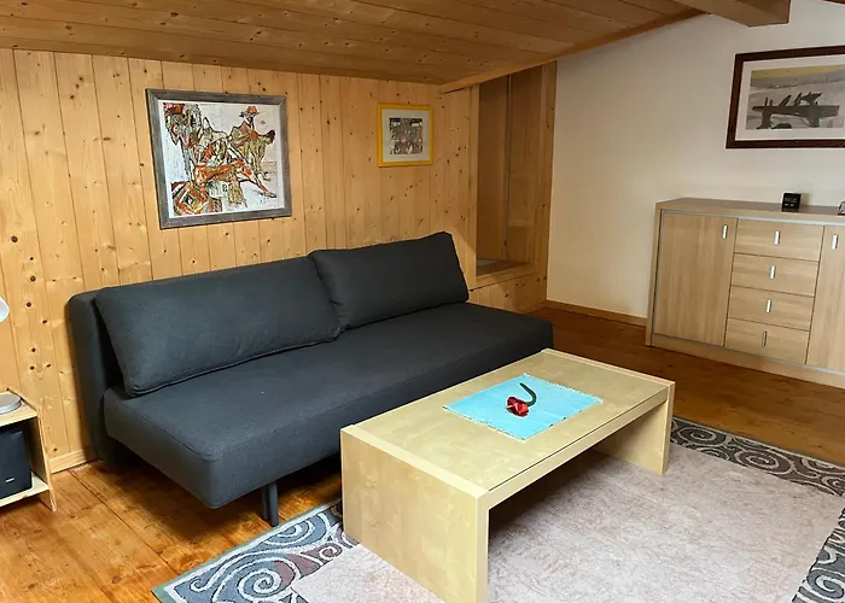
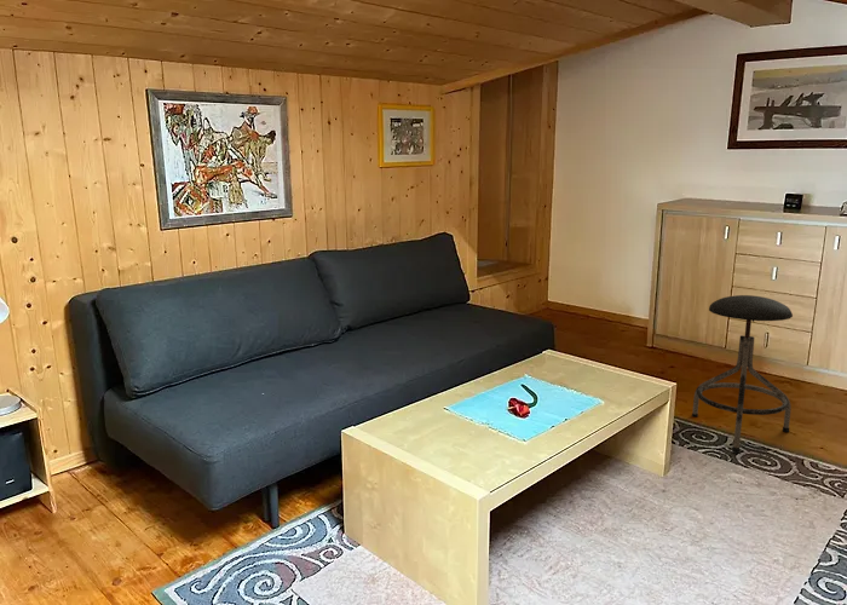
+ stool (749, 365)
